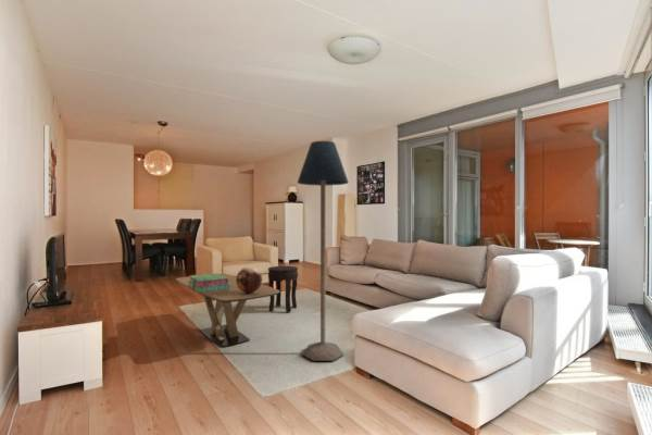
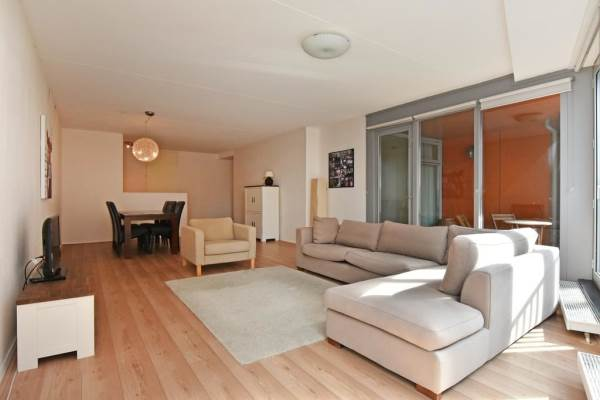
- coffee table (224, 309)
- floor lamp (323, 248)
- decorative sphere (249, 278)
- side table (280, 289)
- stack of books (208, 282)
